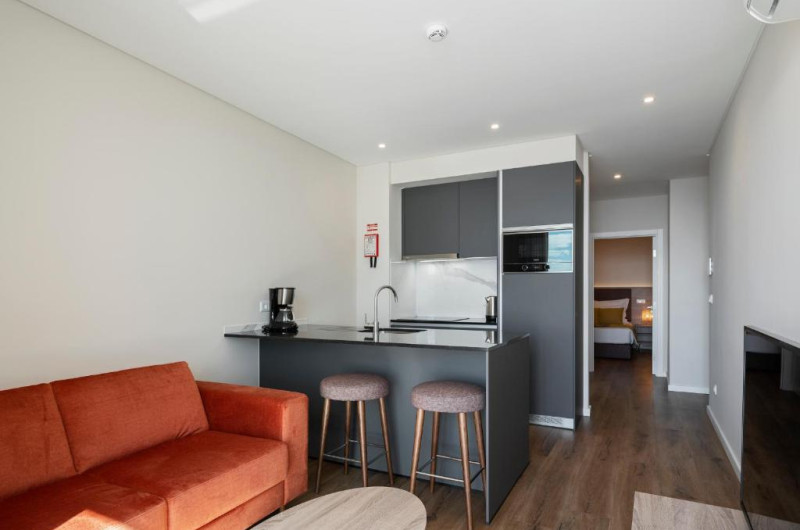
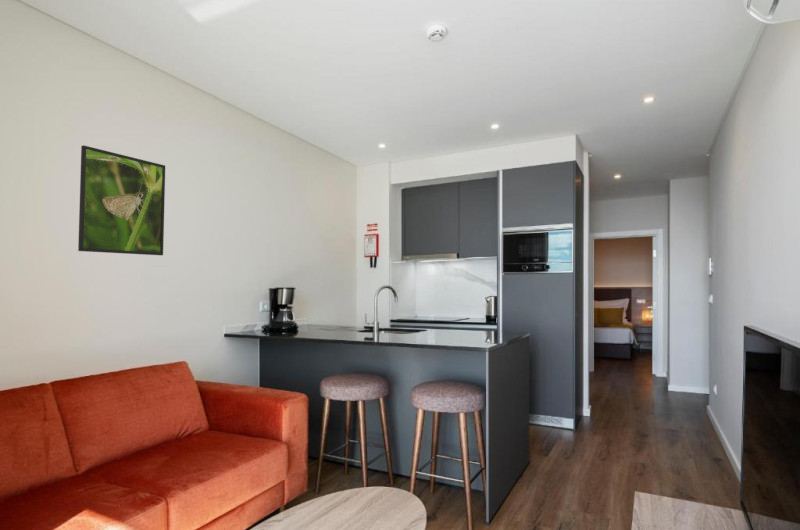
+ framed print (125, 204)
